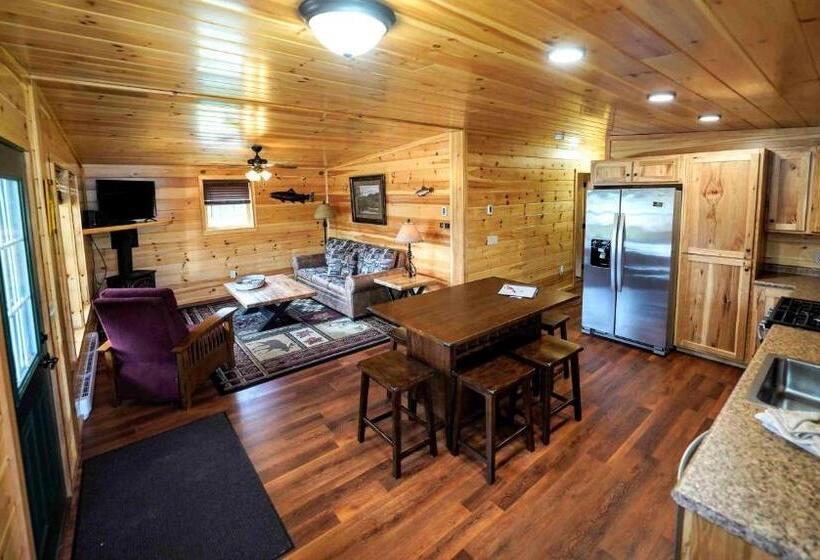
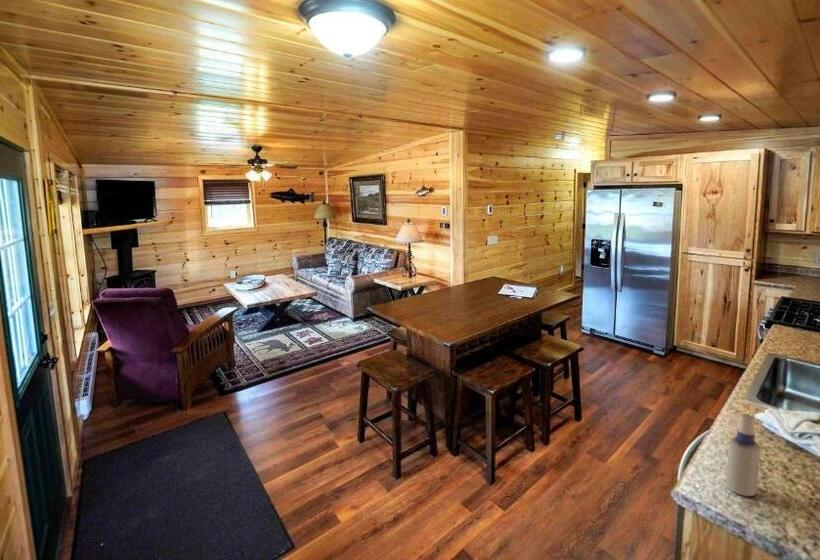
+ spray bottle (744, 453)
